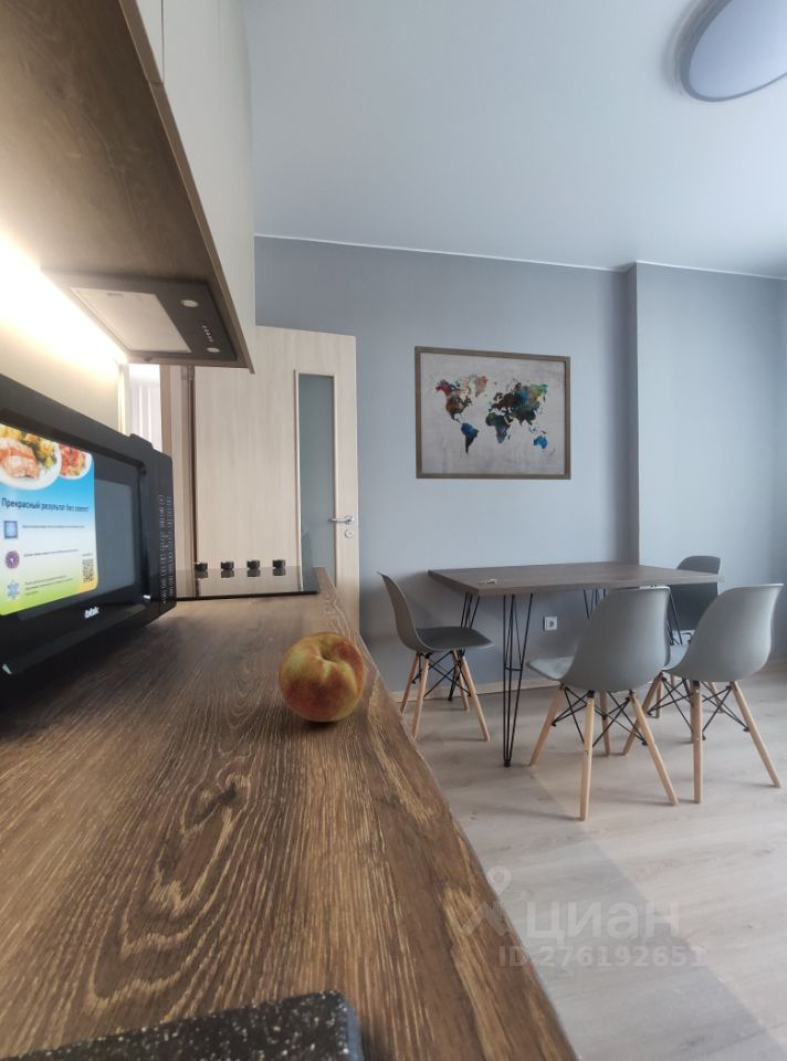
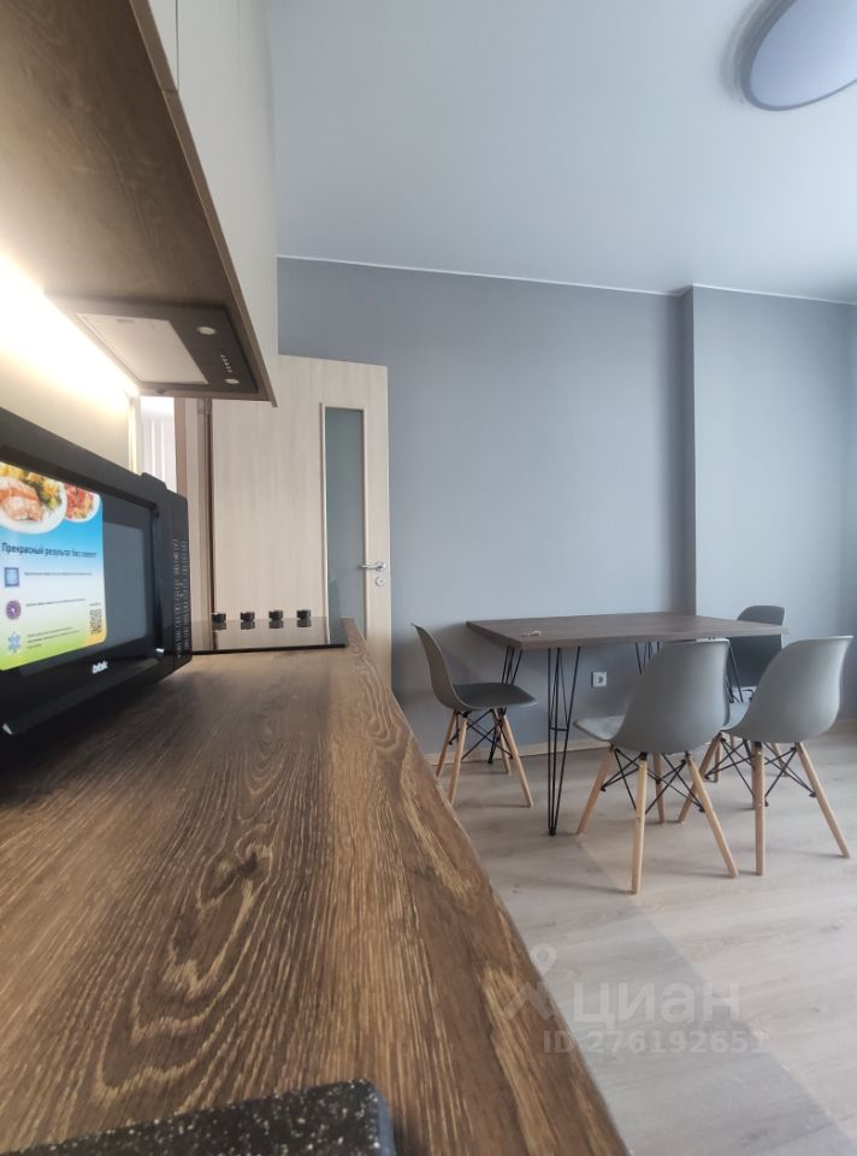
- fruit (322, 676)
- wall art (495, 416)
